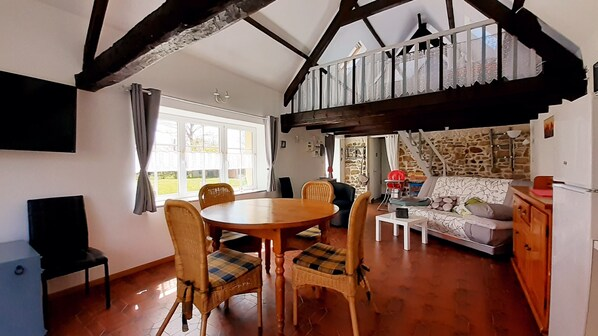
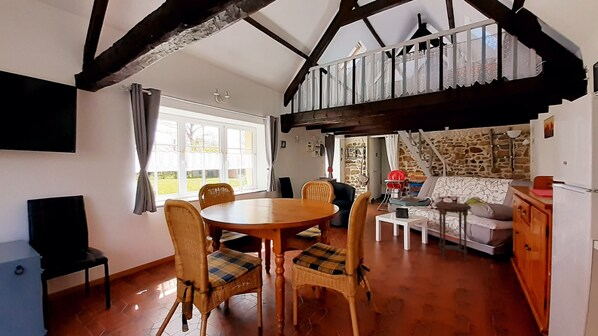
+ side table (459, 230)
